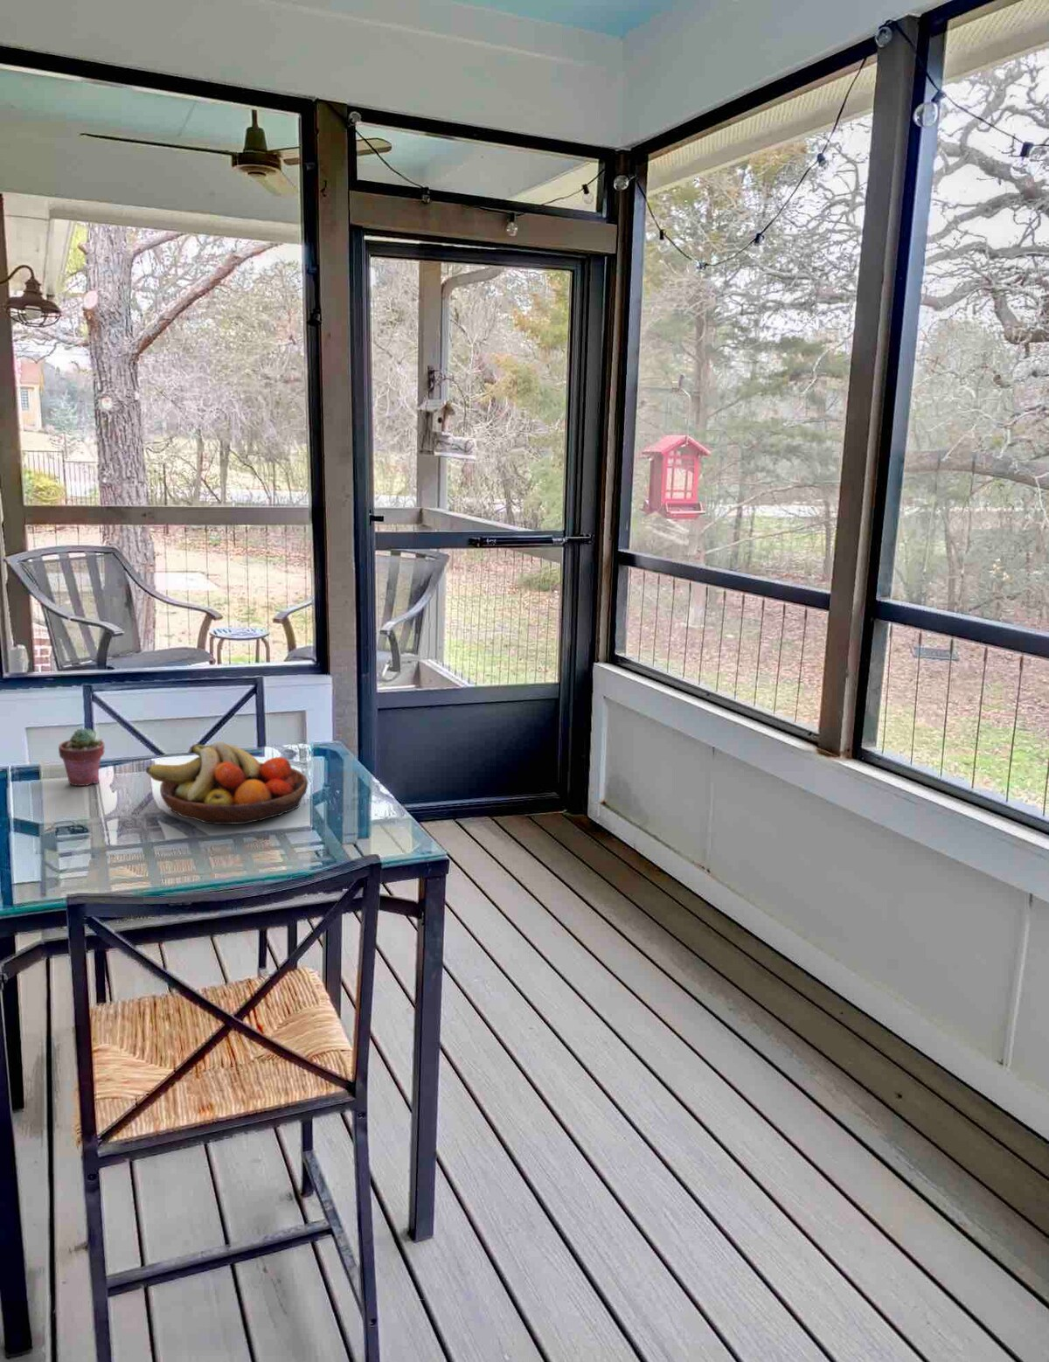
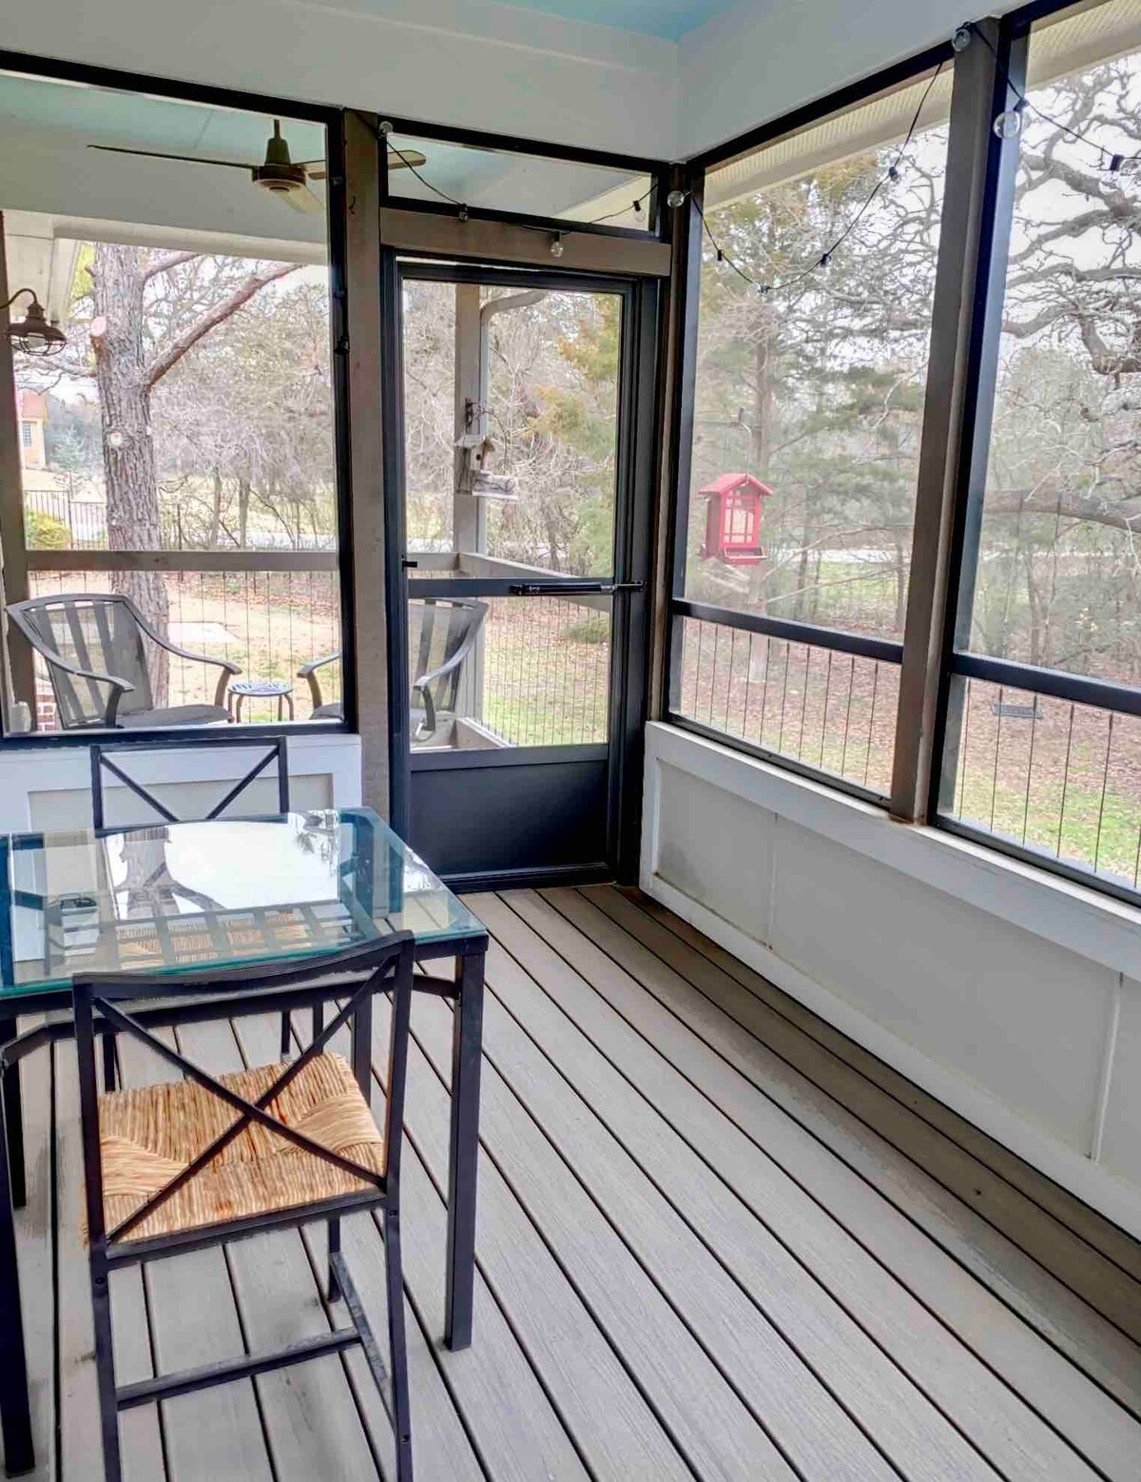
- potted succulent (83, 755)
- fruit bowl (234, 776)
